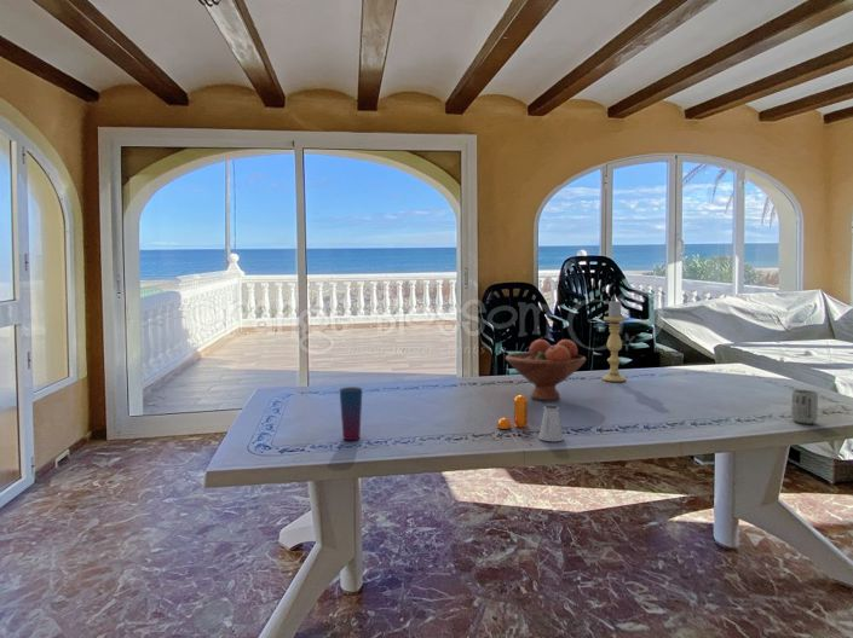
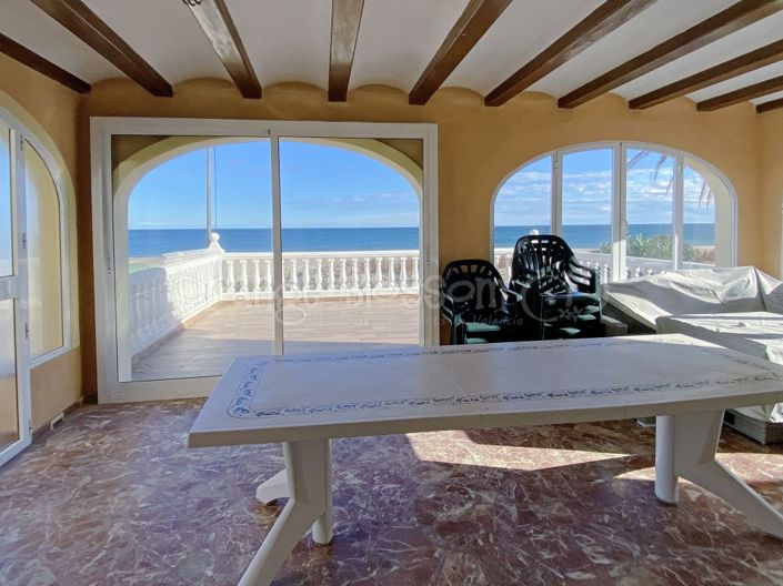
- pepper shaker (514, 411)
- cup (351, 413)
- cup (803, 406)
- saltshaker (551, 420)
- candle holder (613, 340)
- fruit bowl (544, 369)
